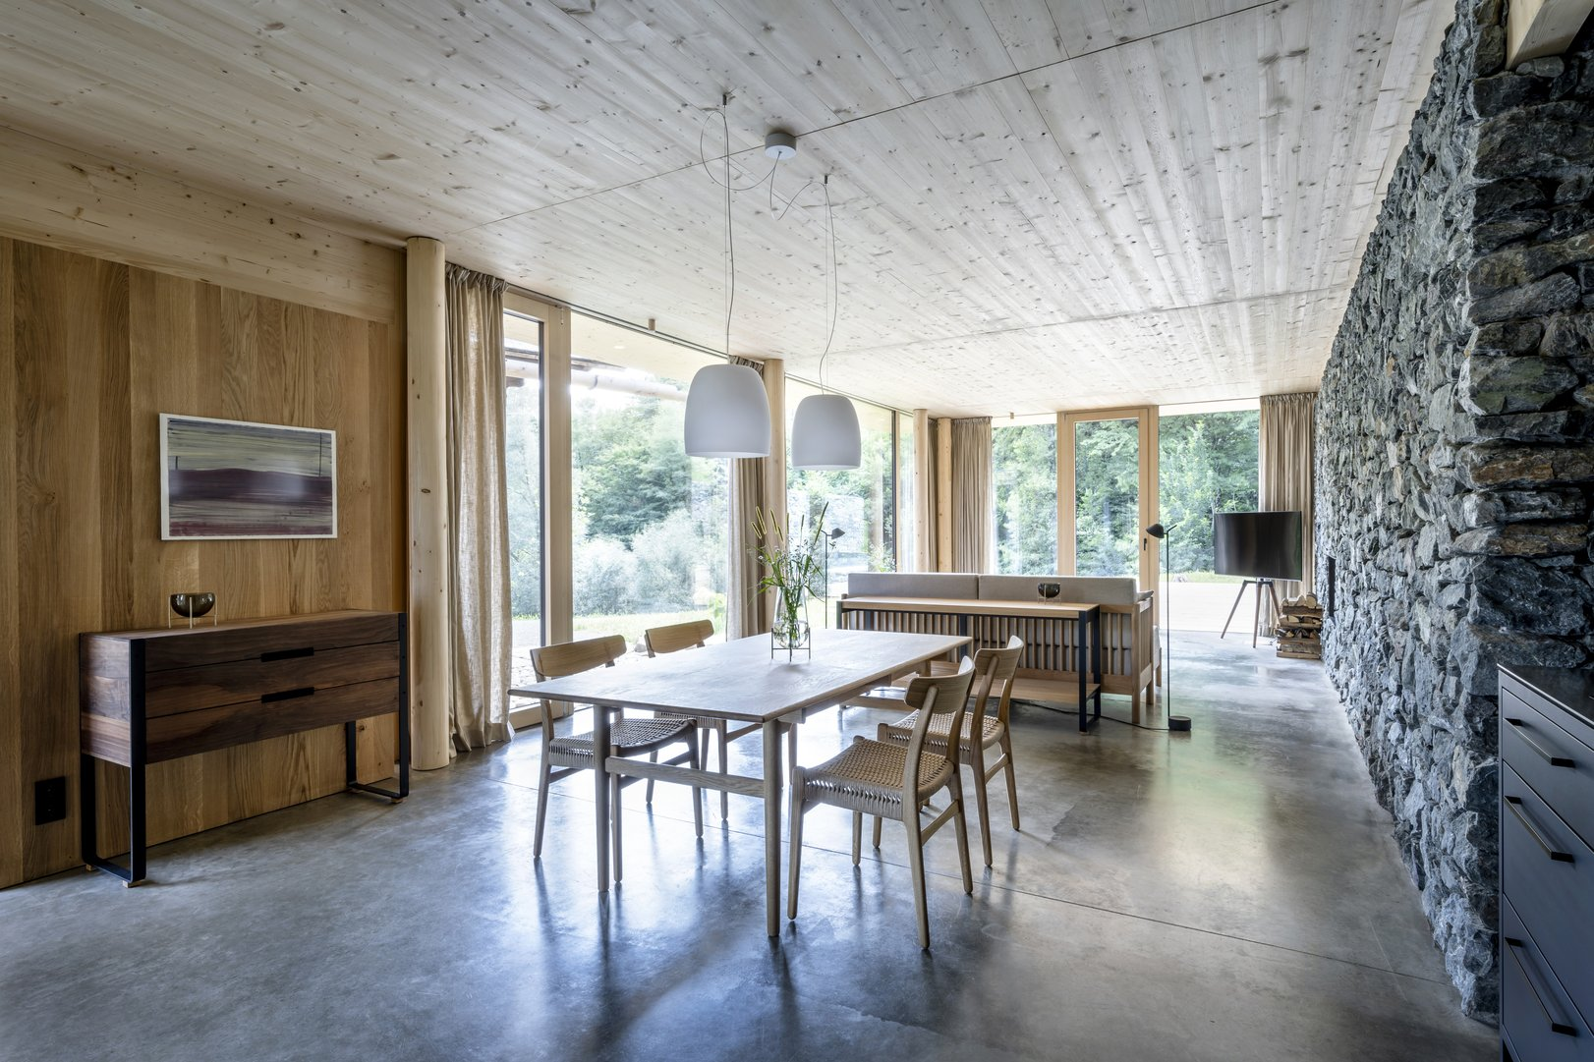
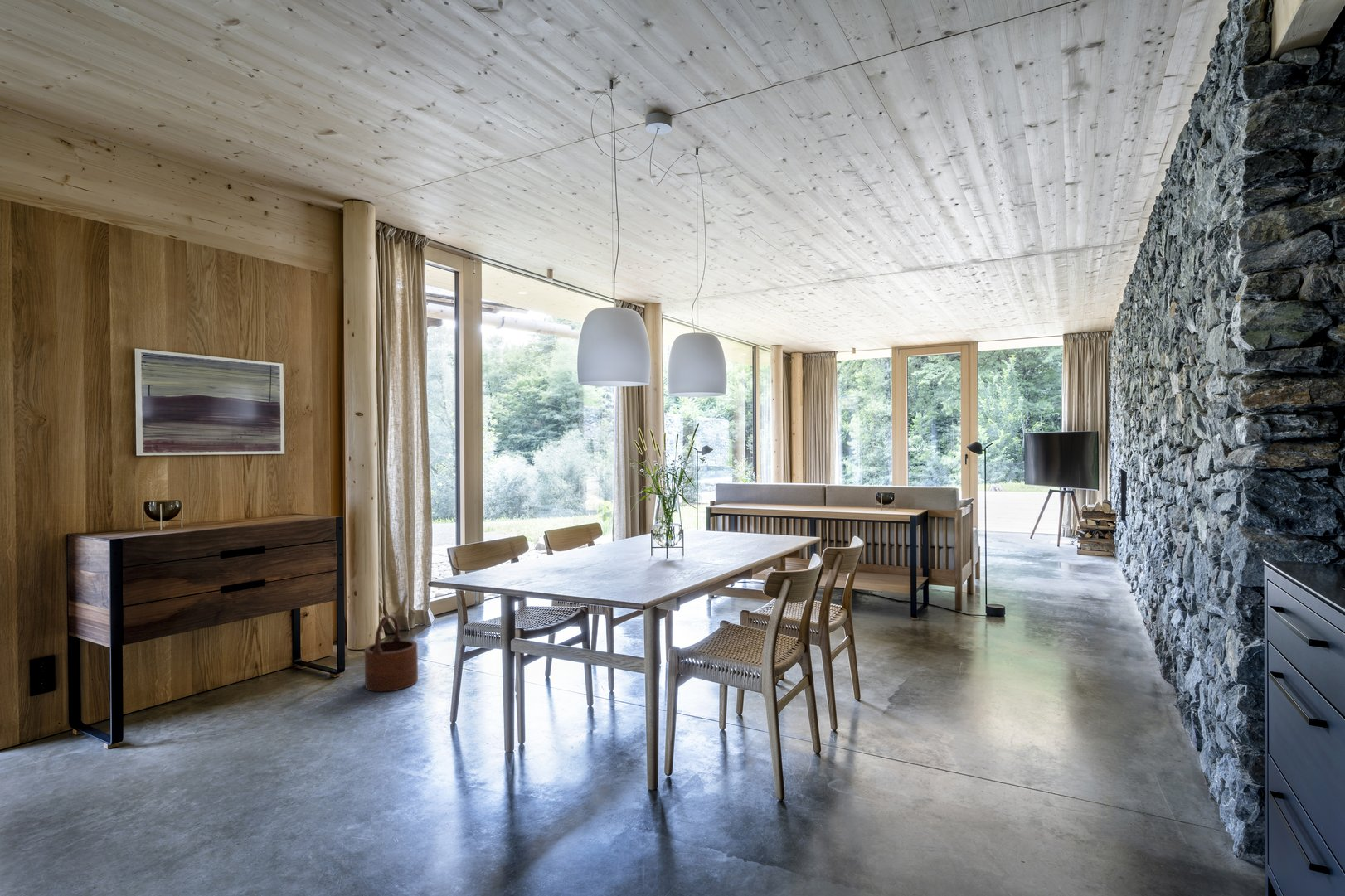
+ wooden bucket (391, 649)
